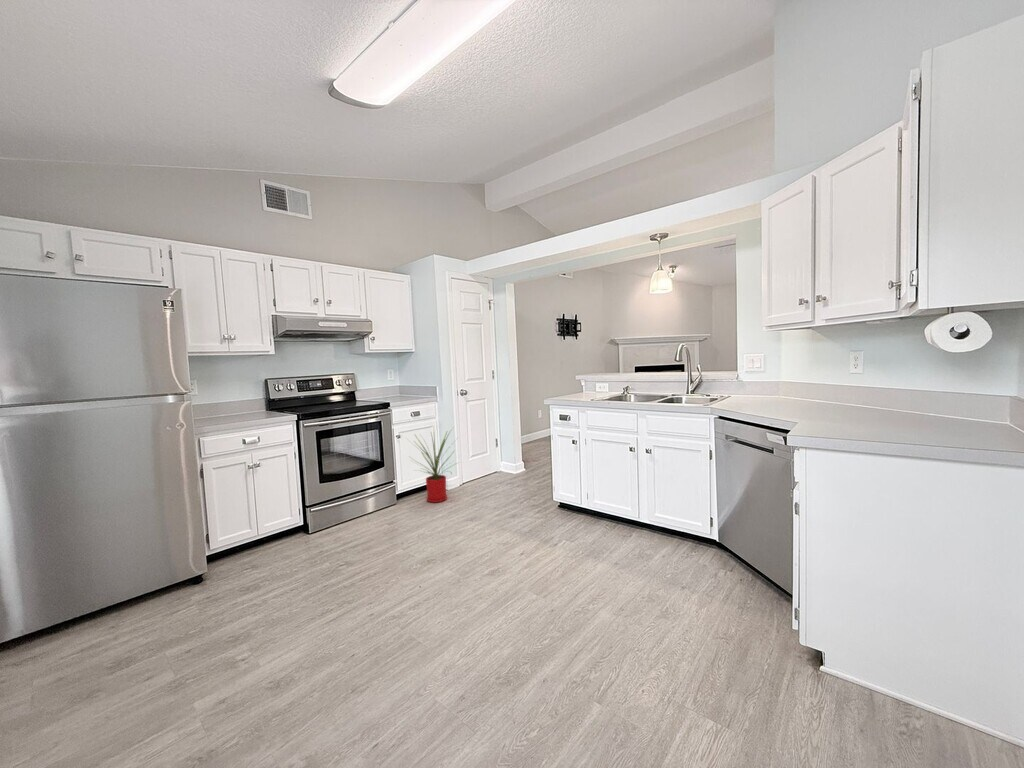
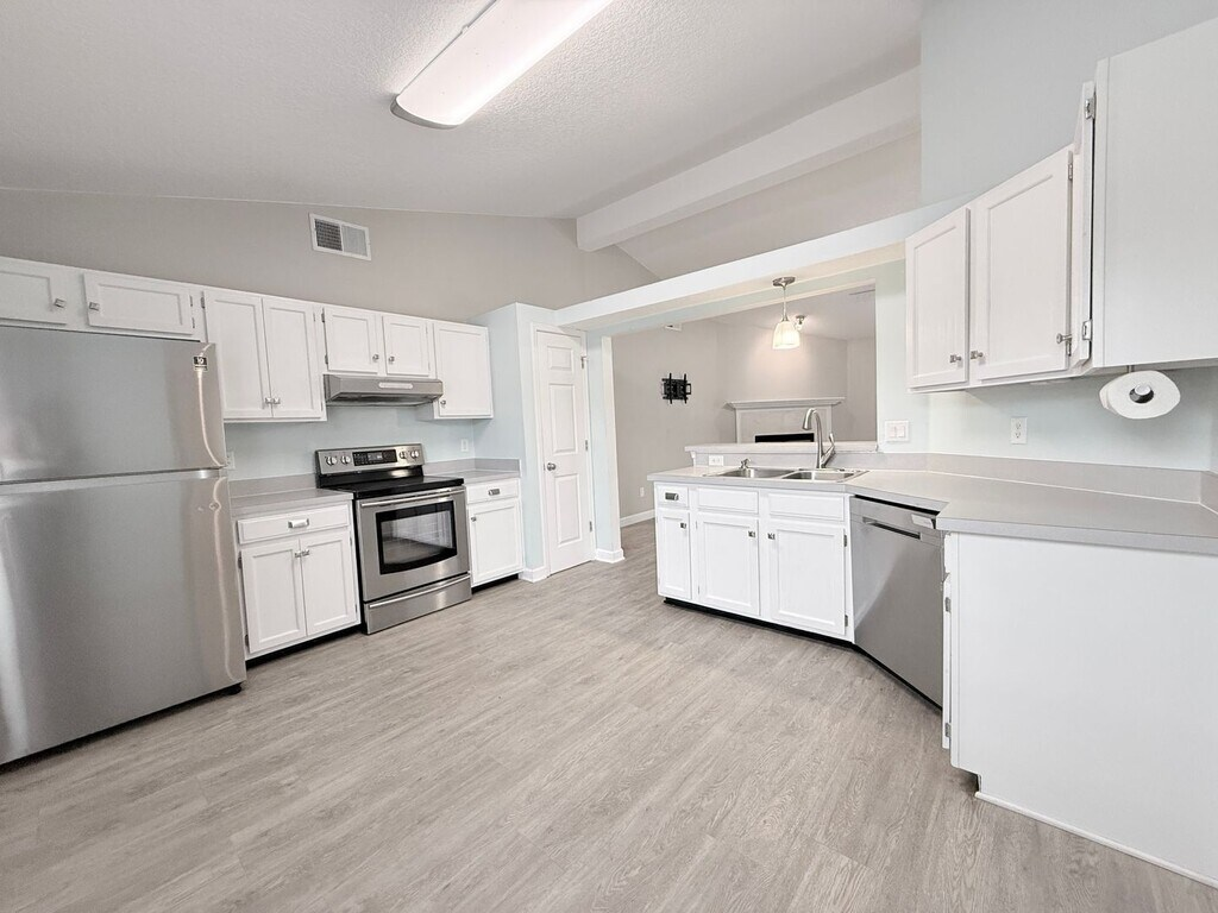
- house plant (434, 463)
